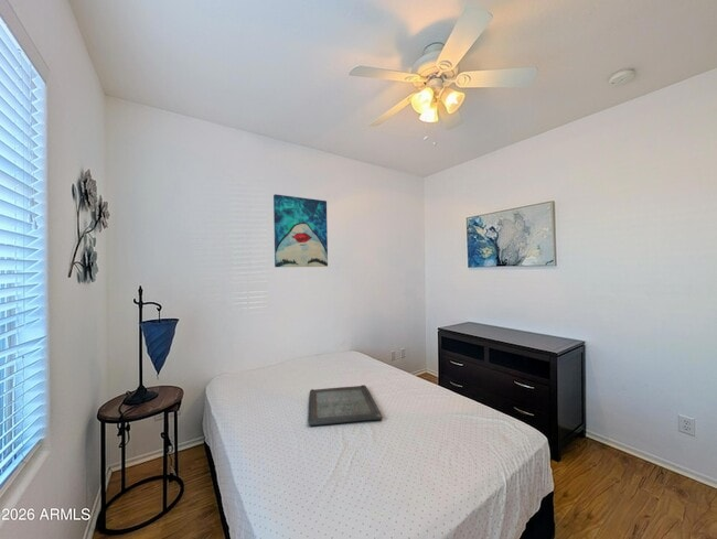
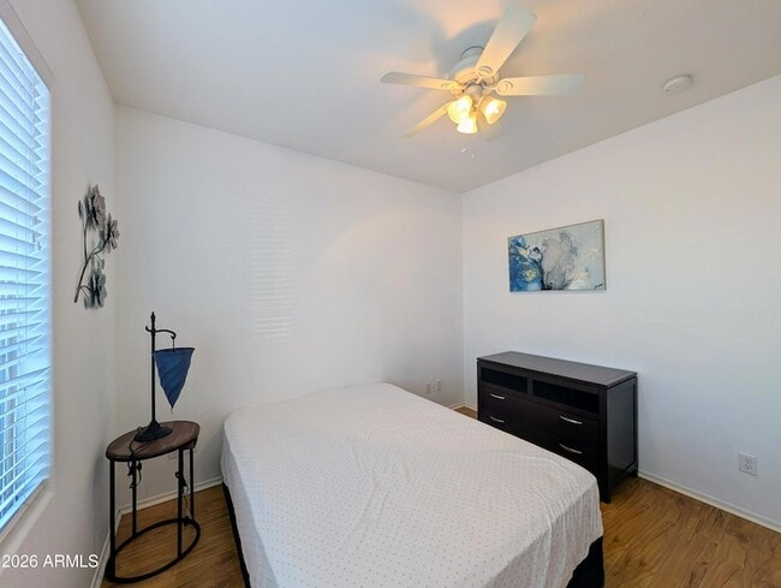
- serving tray (342, 402)
- wall art (301, 231)
